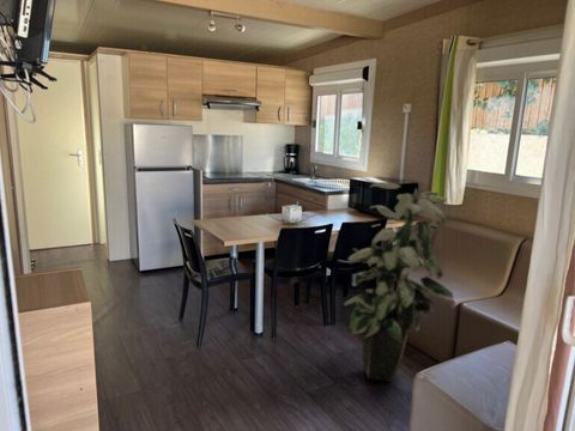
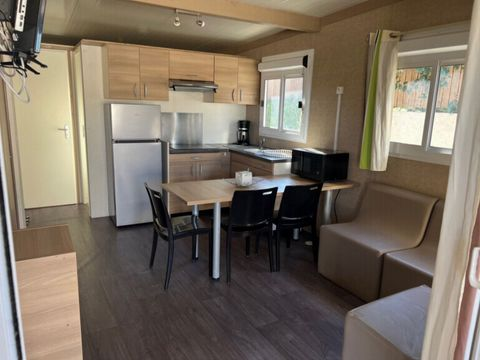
- indoor plant (391, 281)
